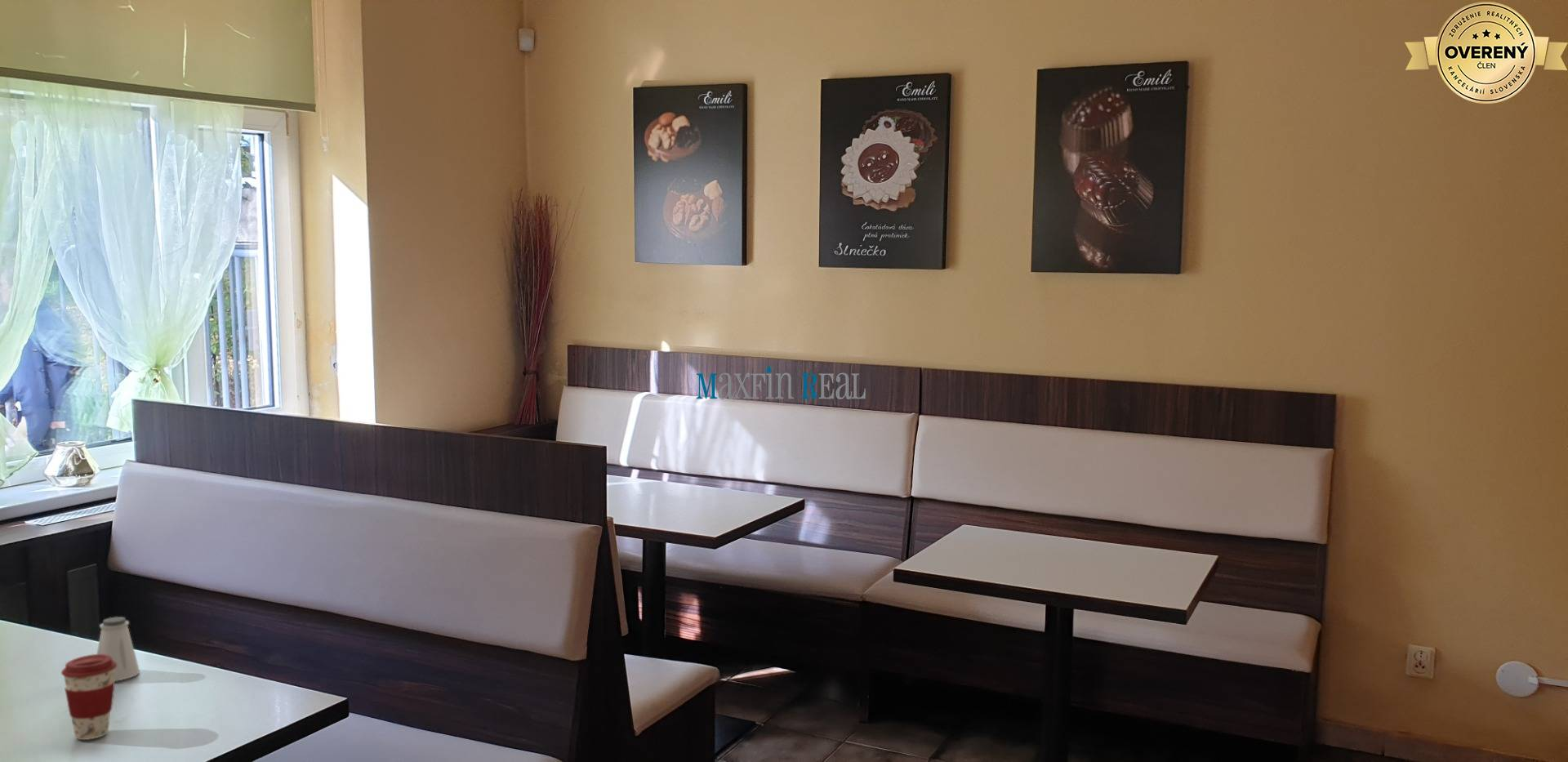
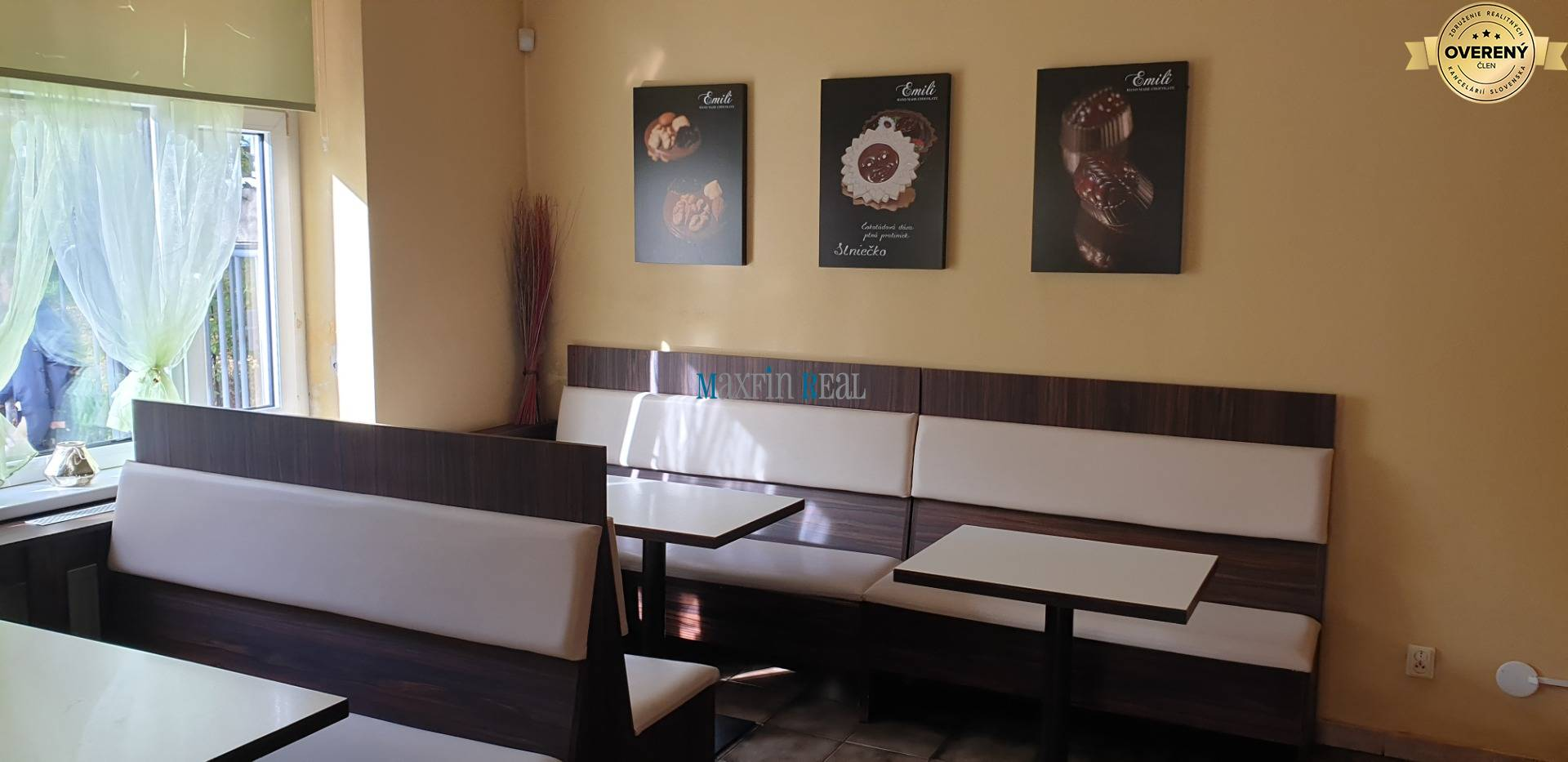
- saltshaker (115, 647)
- coffee cup (90, 697)
